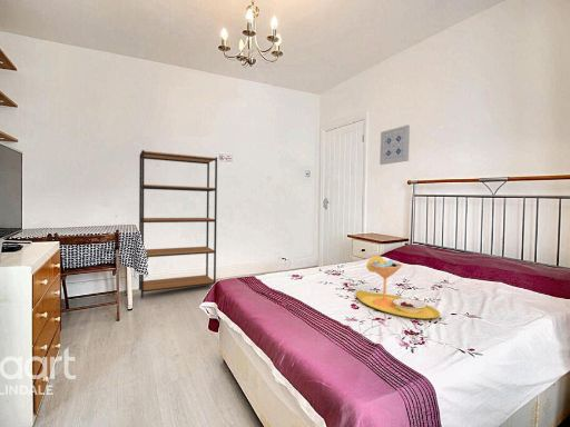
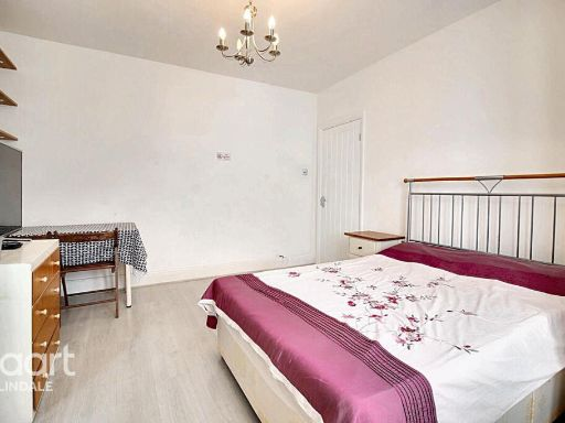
- wall art (393, 146)
- bookshelf (178, 221)
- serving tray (391, 275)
